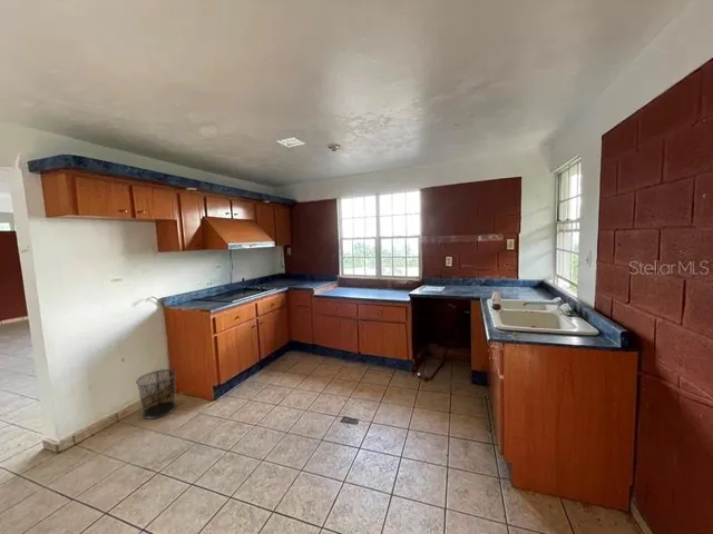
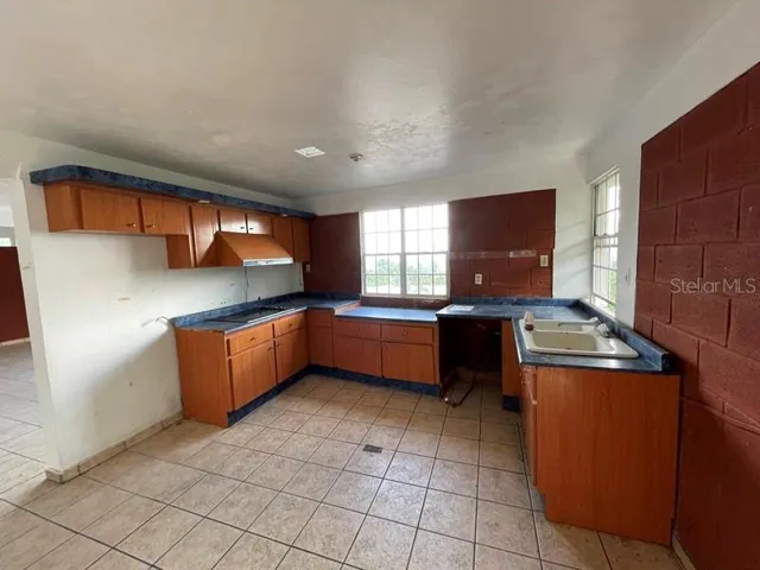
- waste bin (158, 393)
